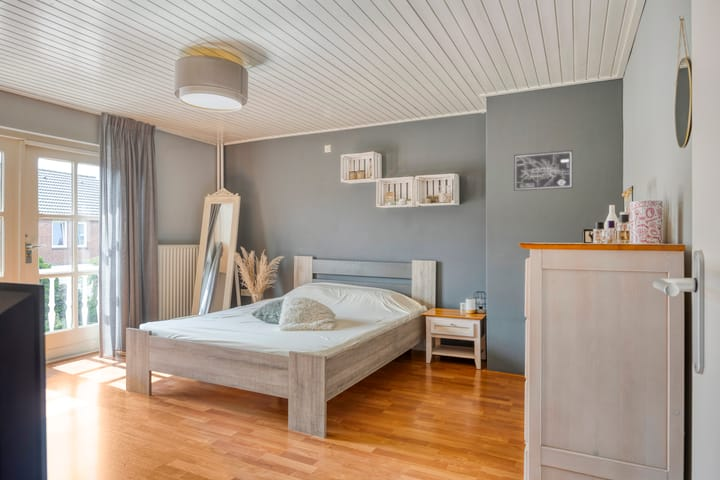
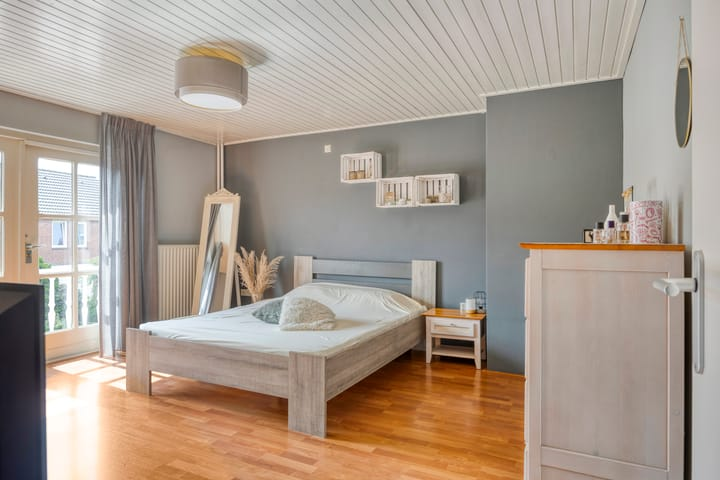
- wall art (542, 171)
